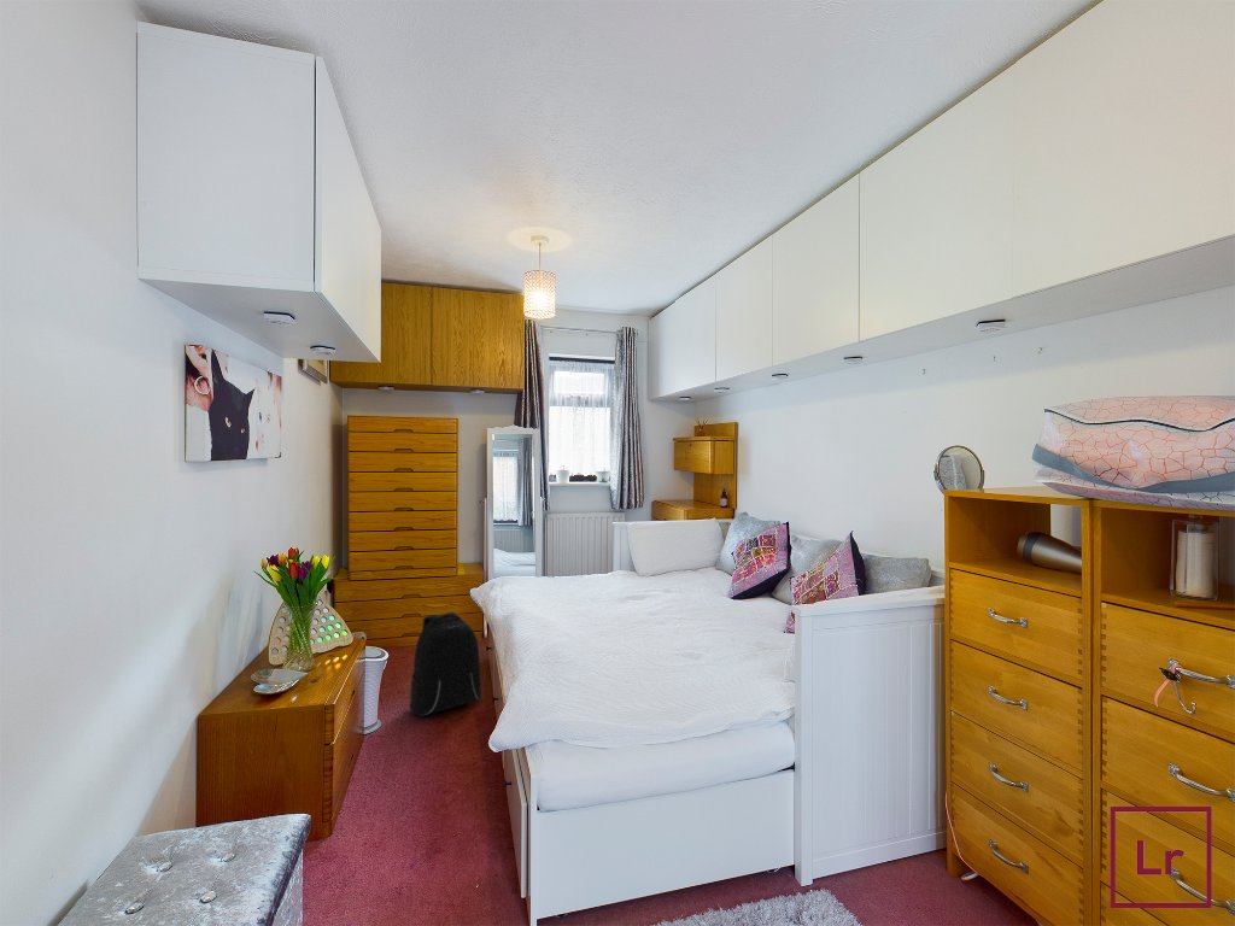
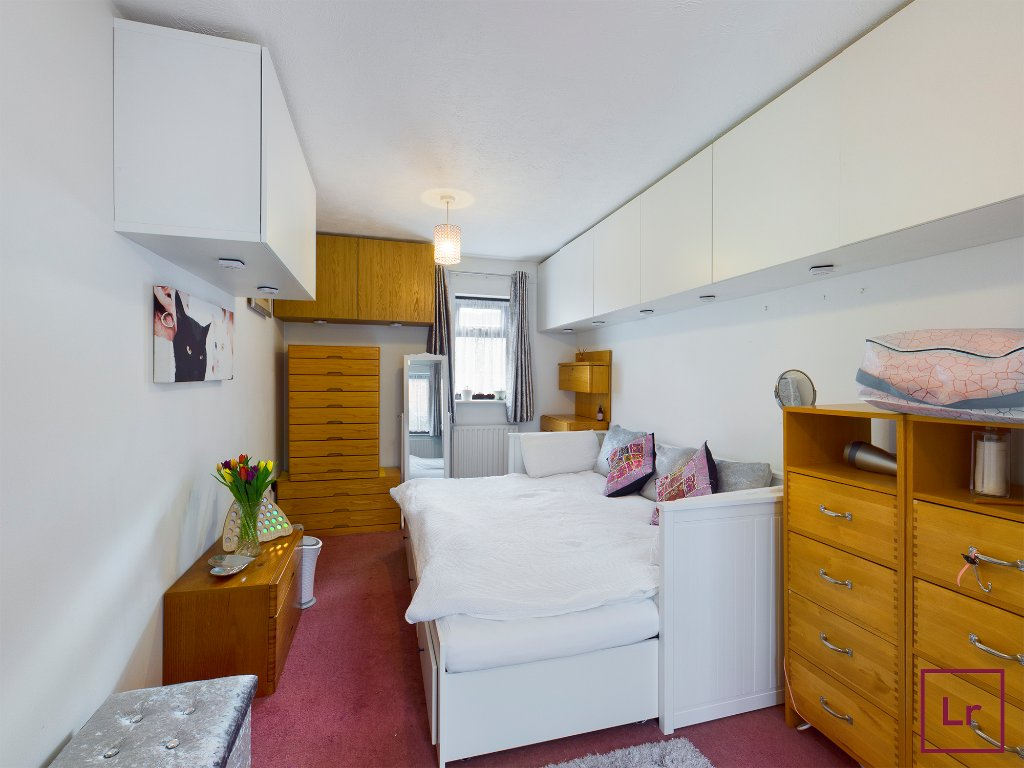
- backpack (443, 657)
